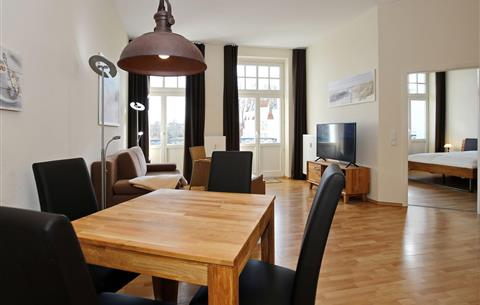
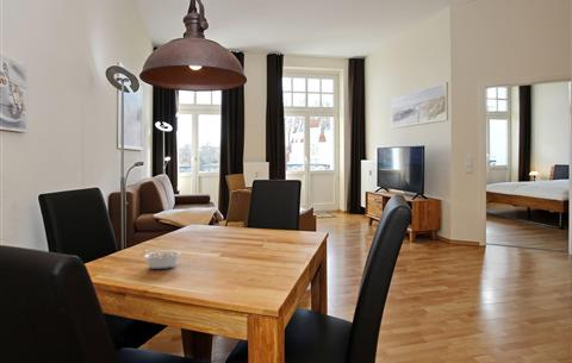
+ legume (161, 258)
